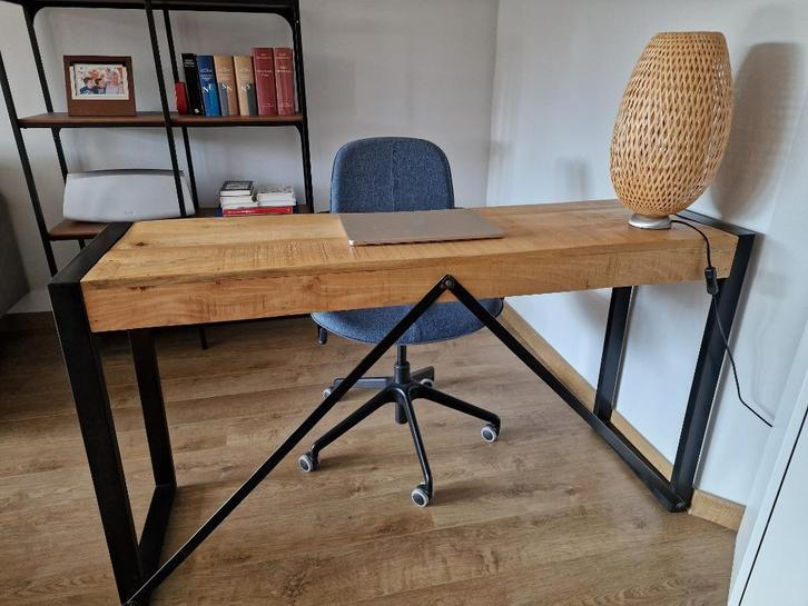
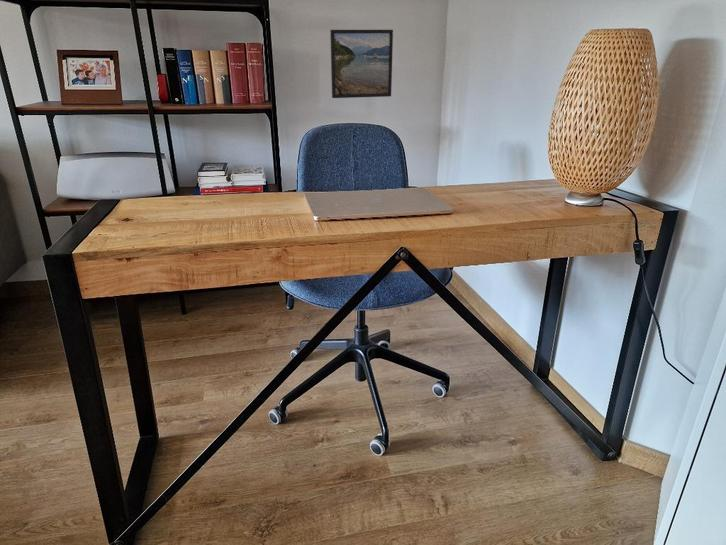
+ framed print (361, 64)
